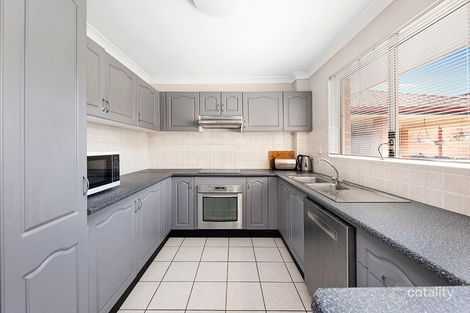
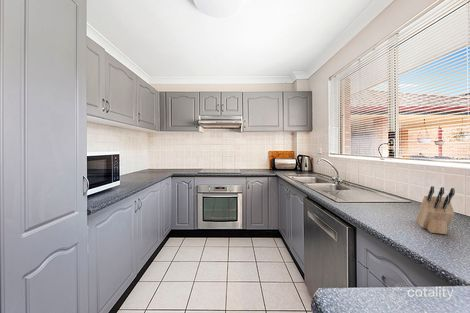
+ knife block (434, 207)
